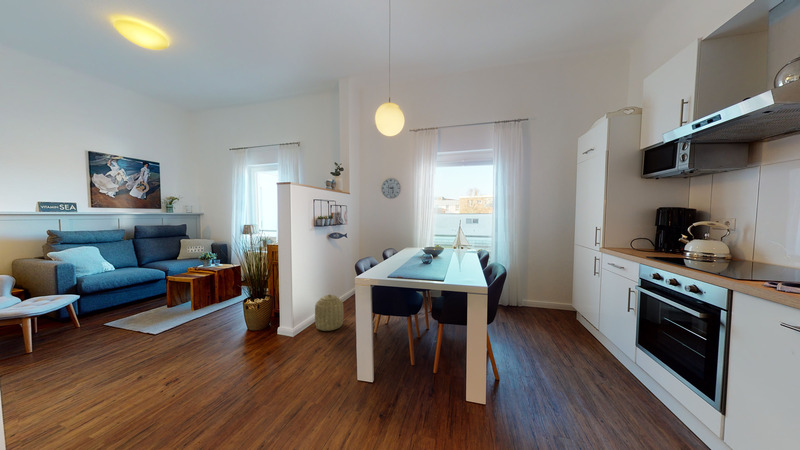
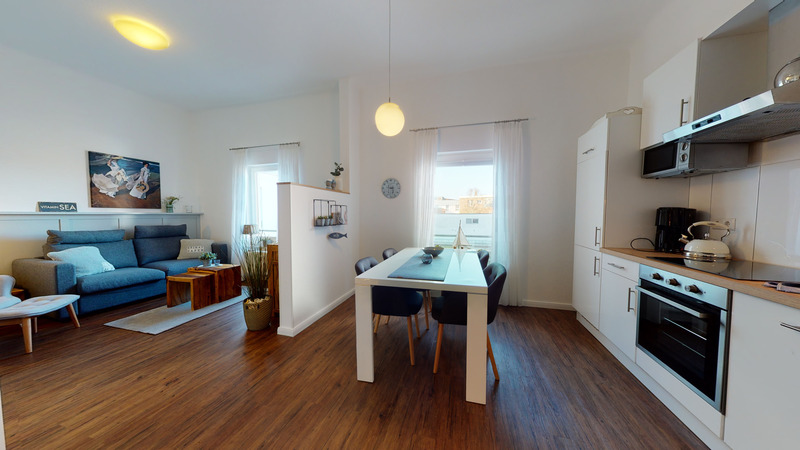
- basket (329, 310)
